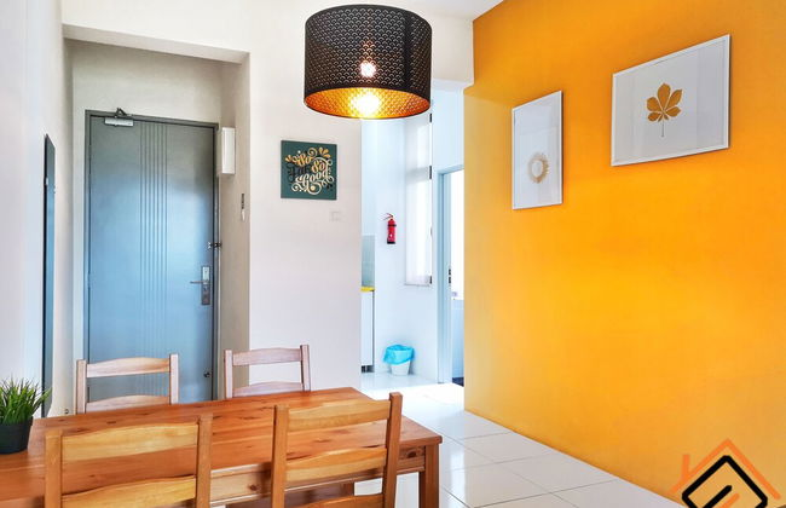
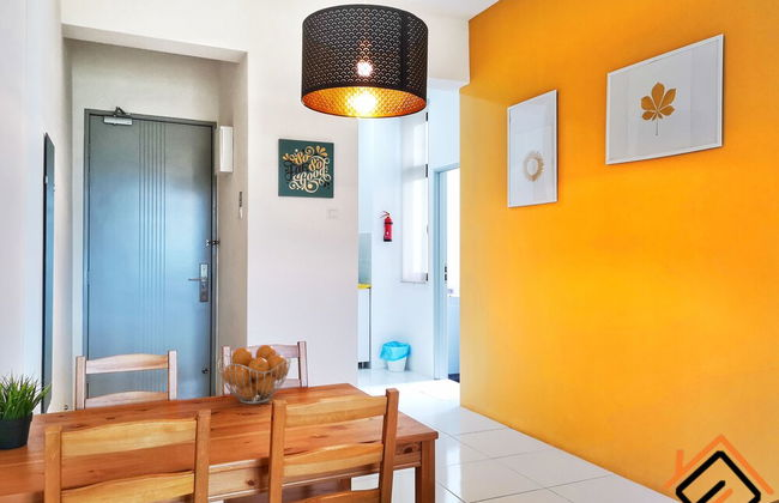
+ fruit basket (254, 372)
